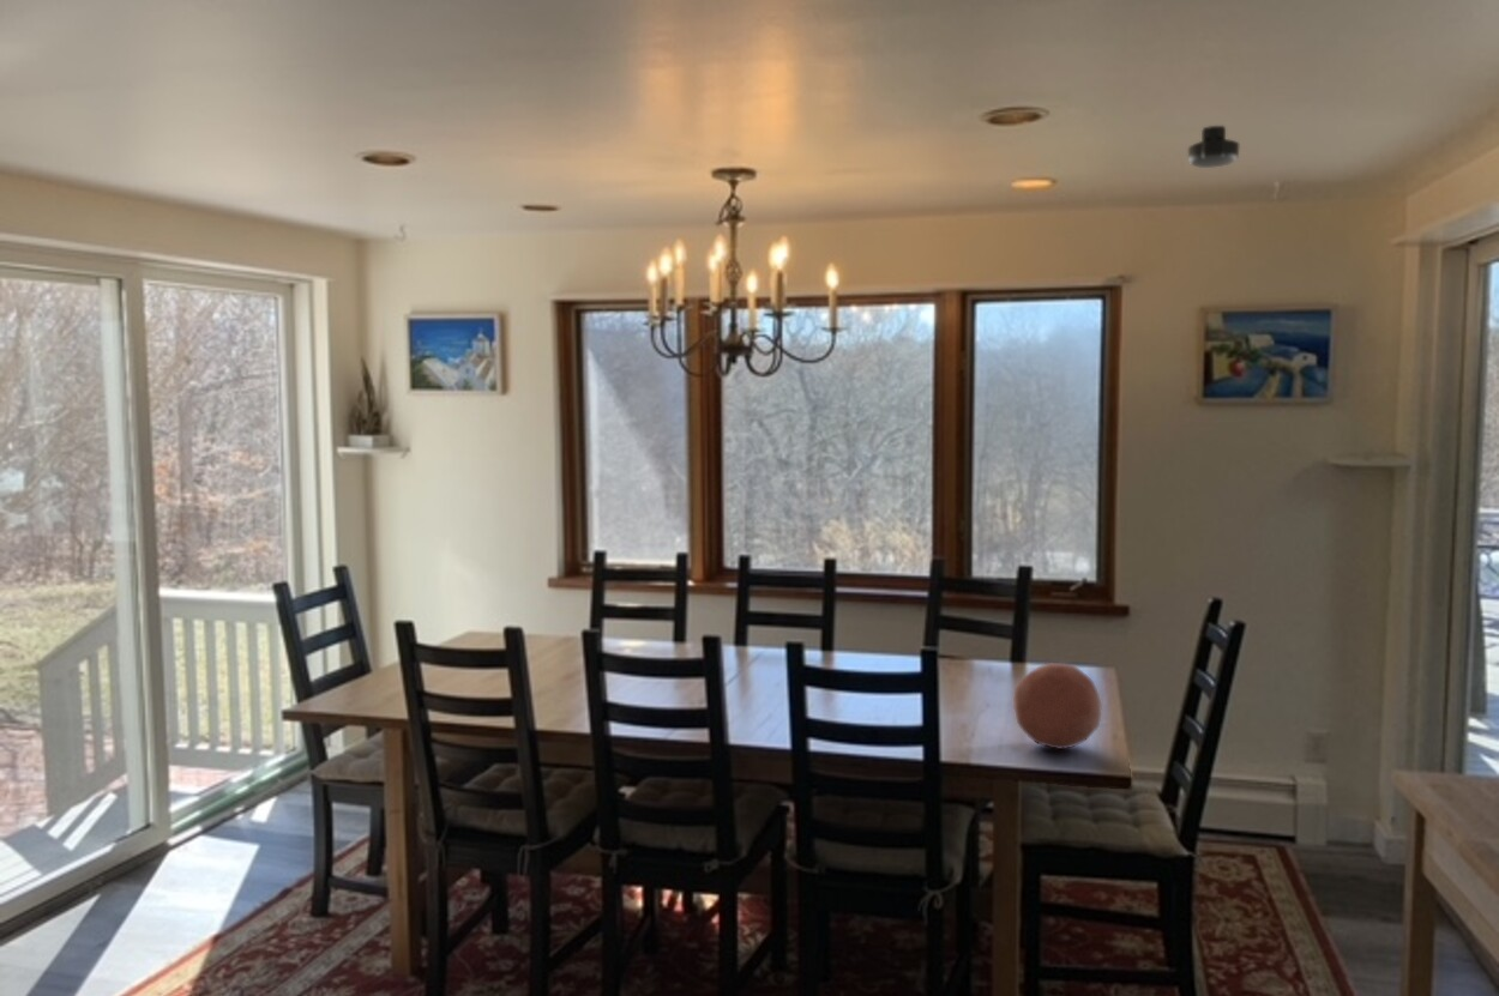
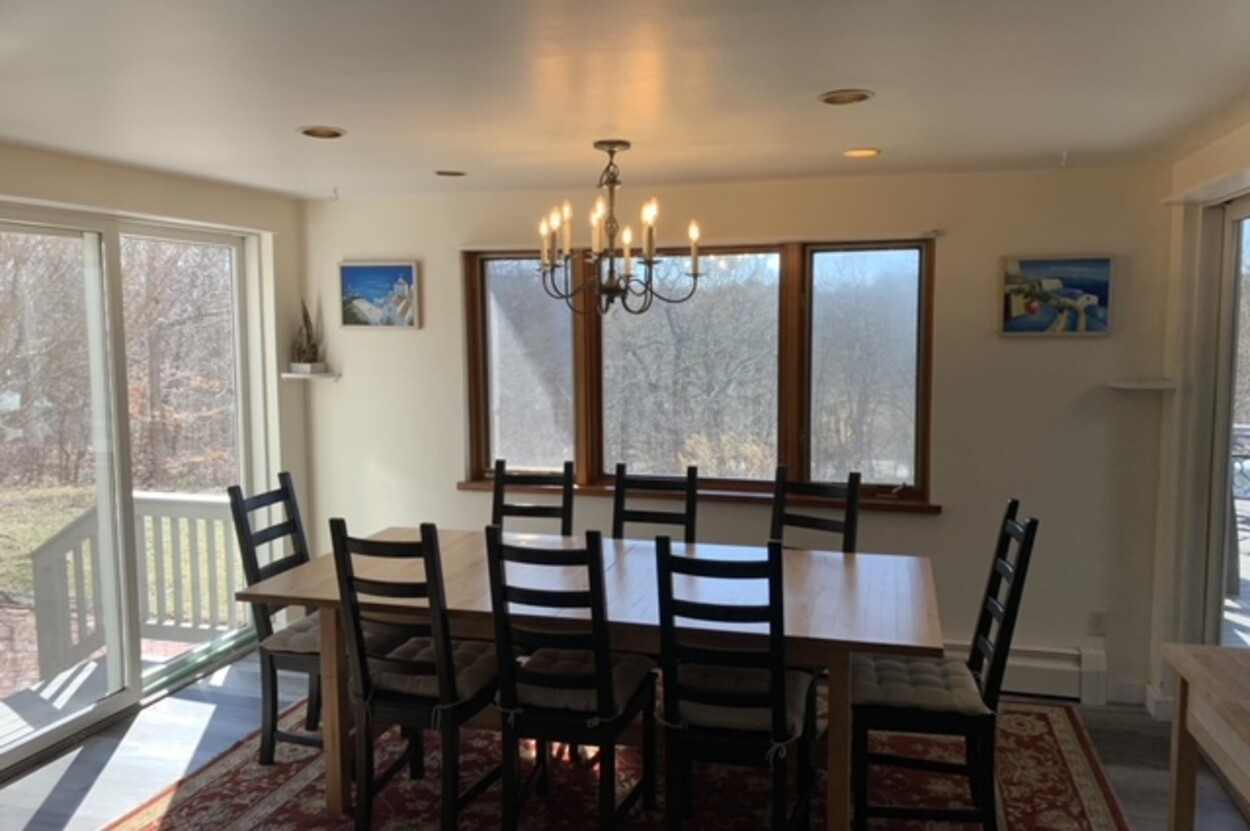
- decorative ball (1055, 705)
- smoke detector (1214, 144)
